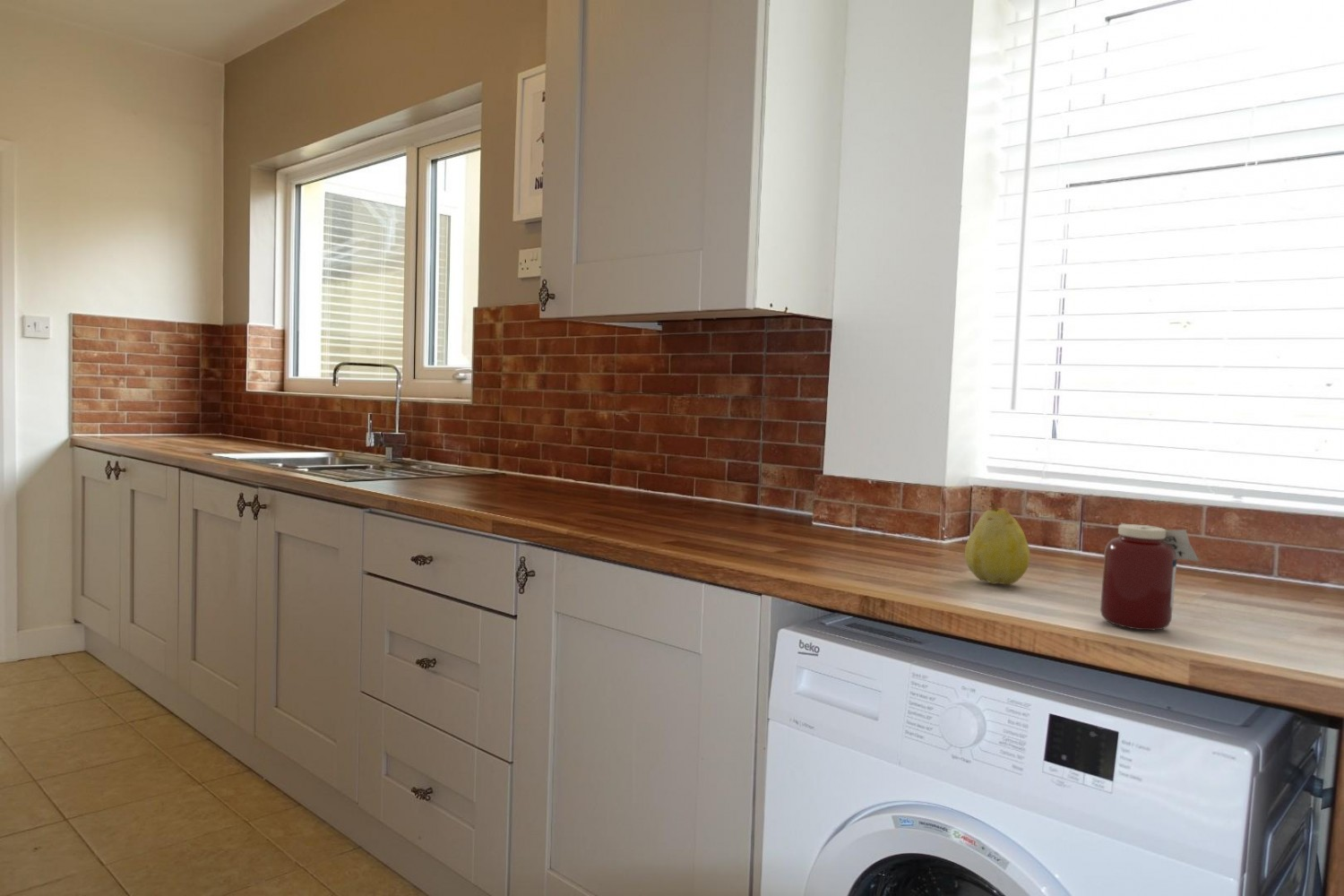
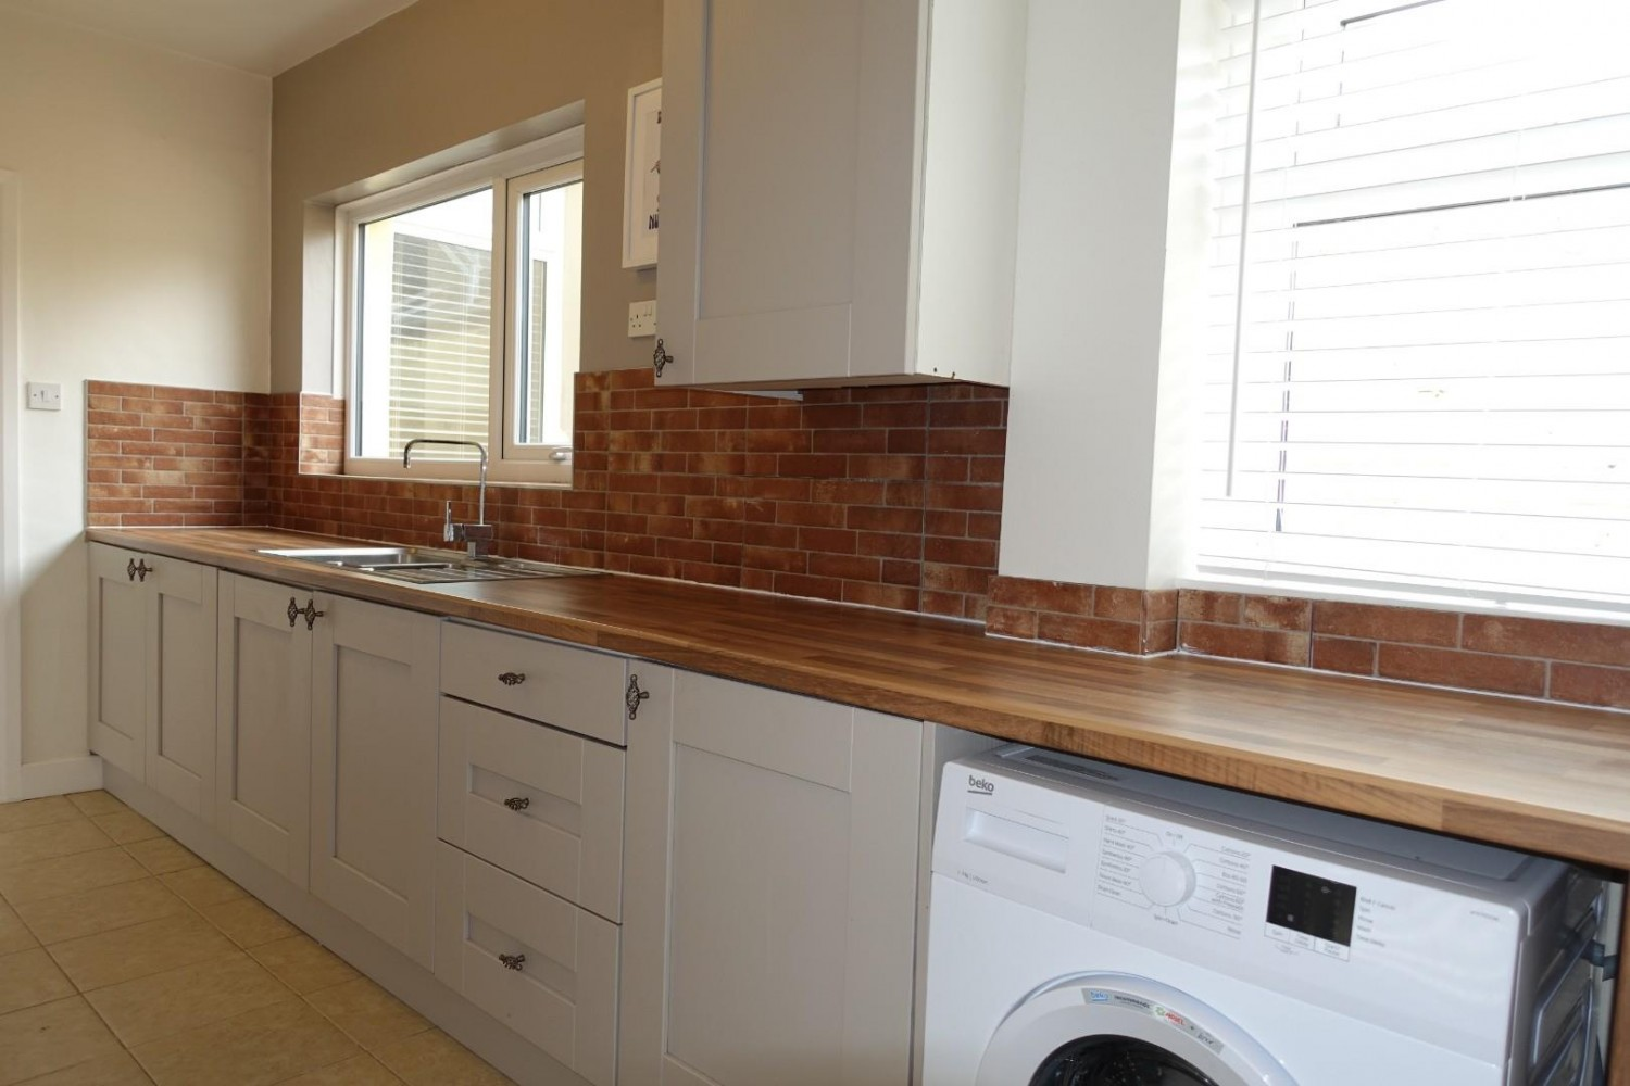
- jar (1144, 573)
- fruit (998, 542)
